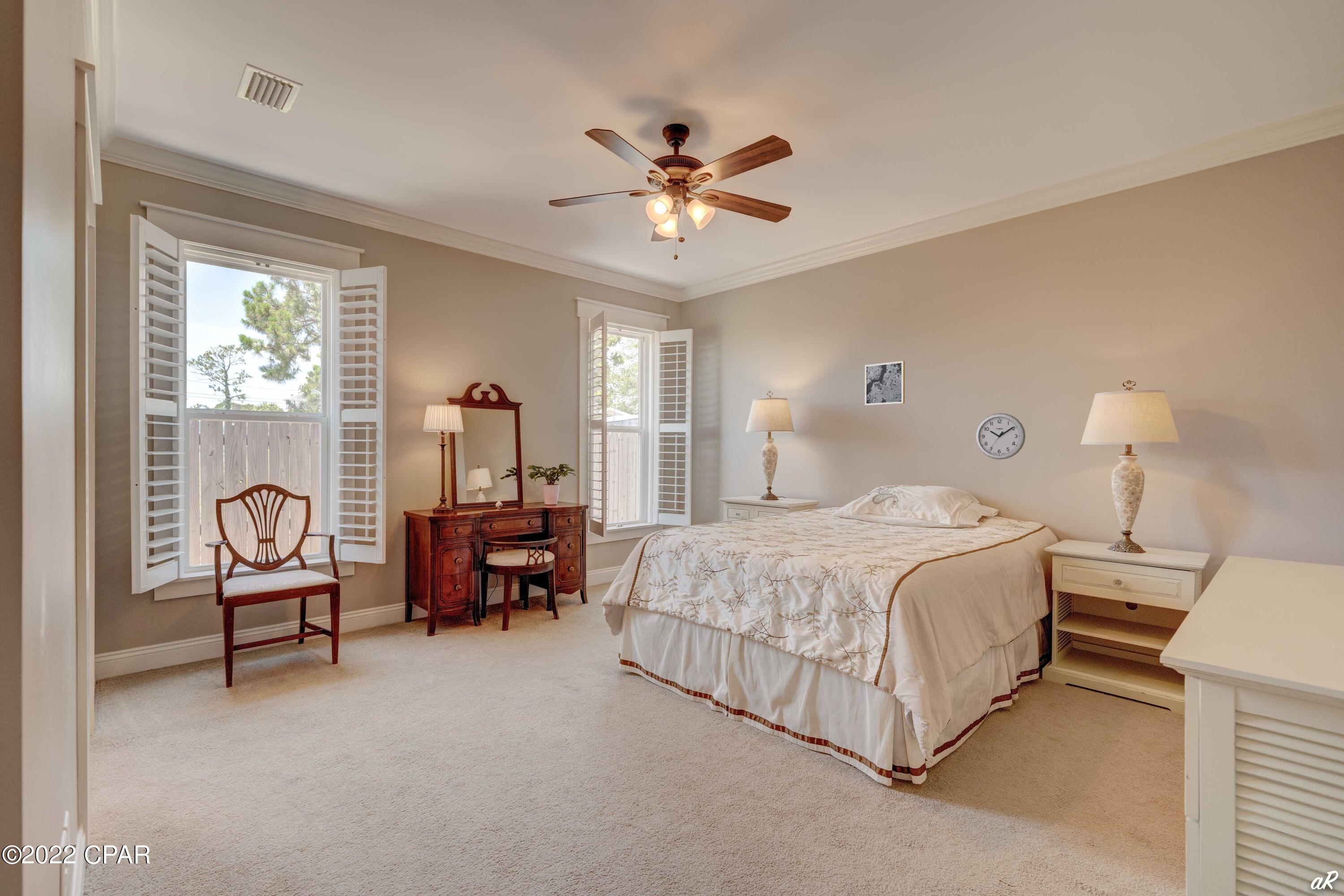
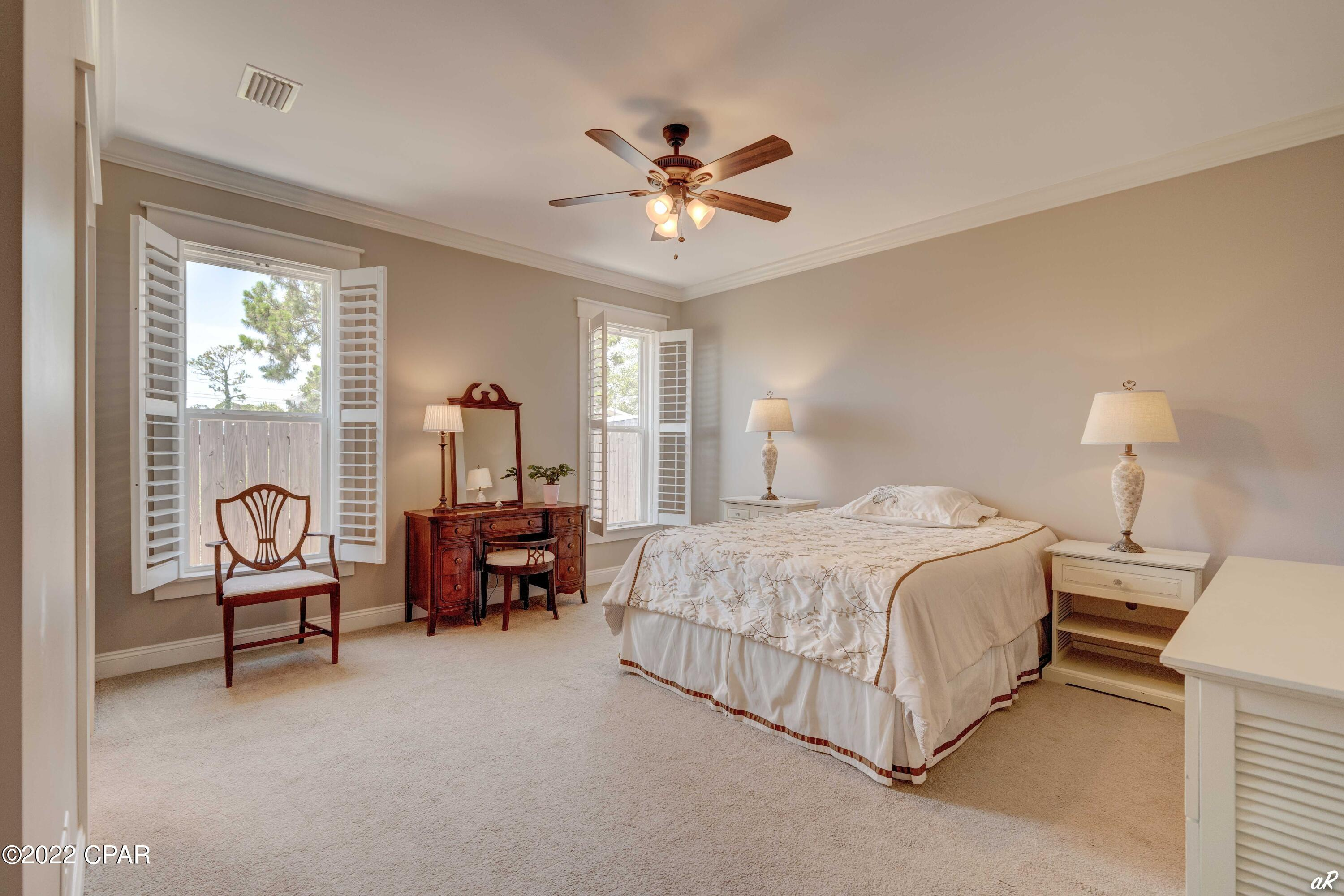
- wall art (884, 383)
- wall clock (999, 436)
